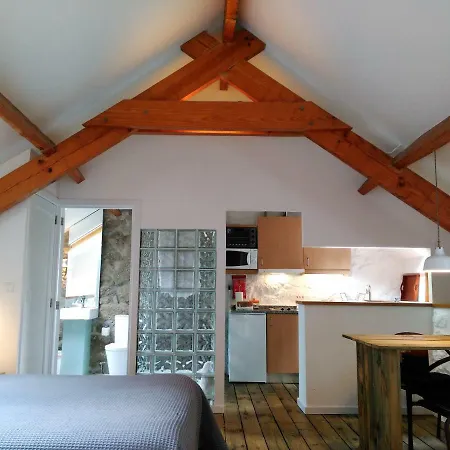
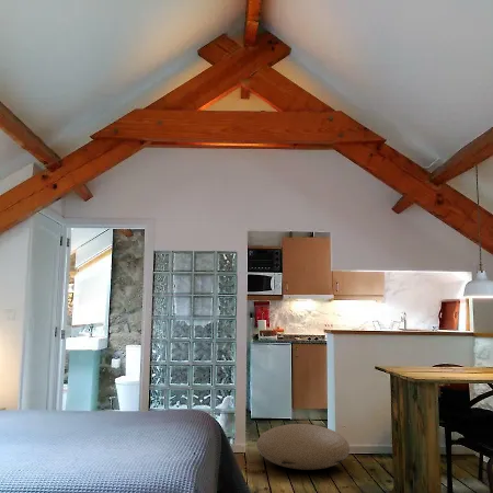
+ pouf (302, 445)
